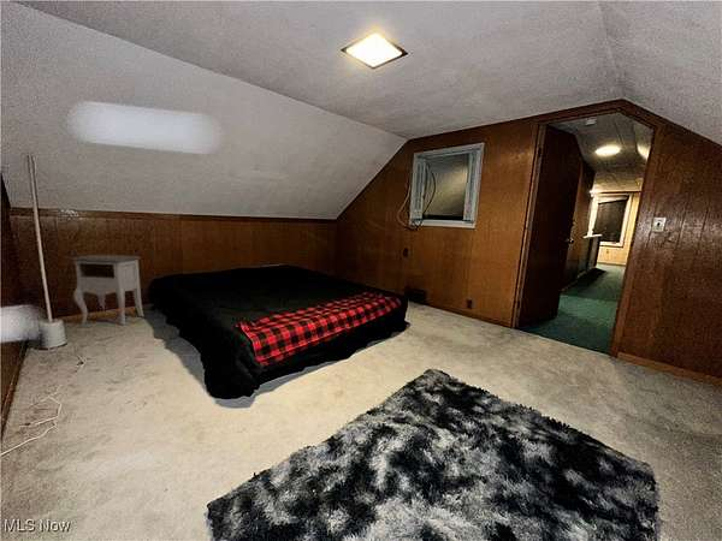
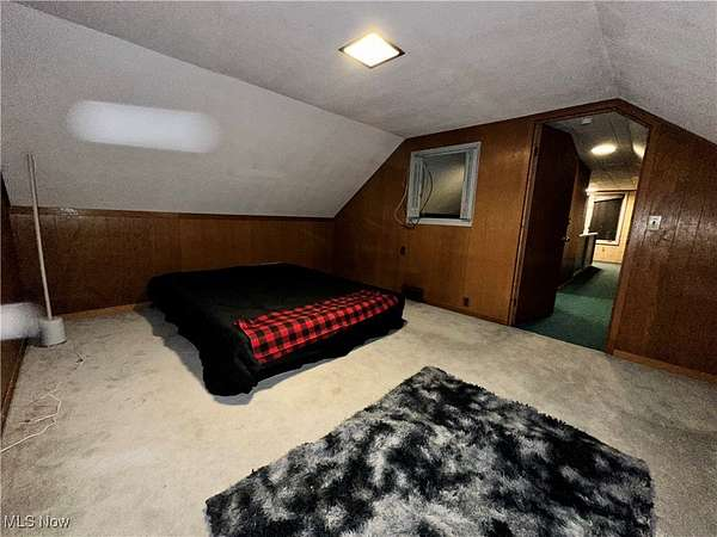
- nightstand (110, 289)
